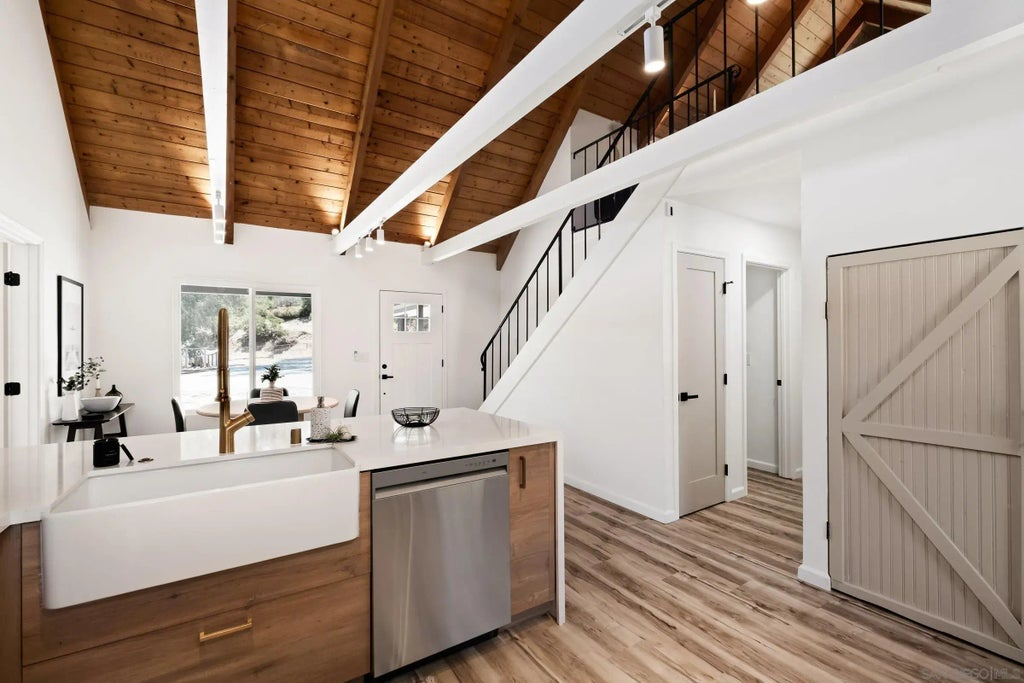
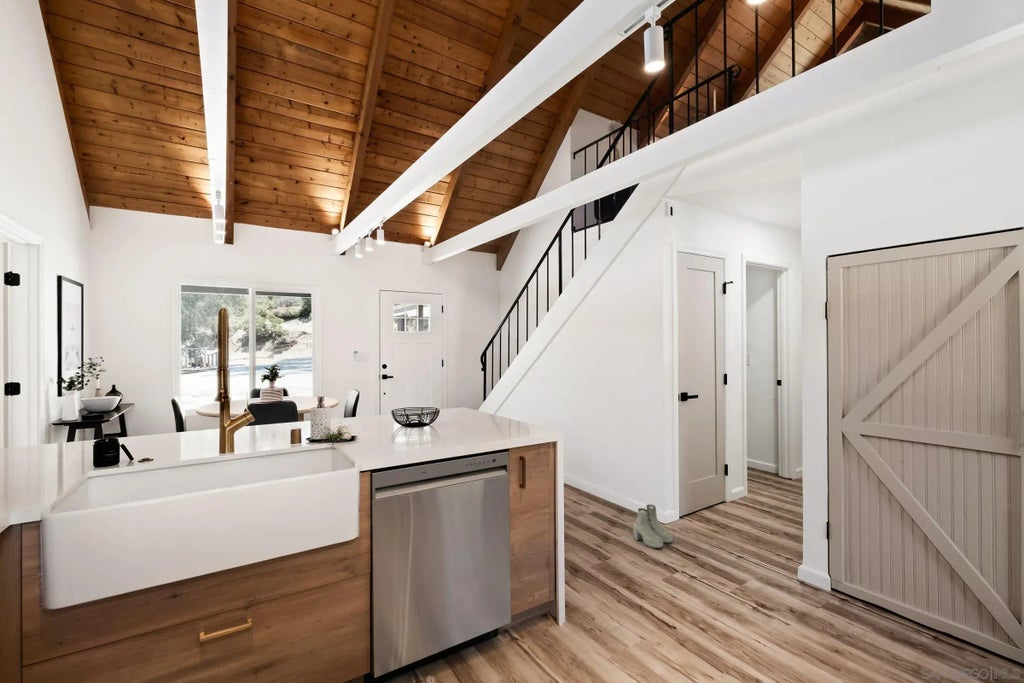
+ boots (652, 524)
